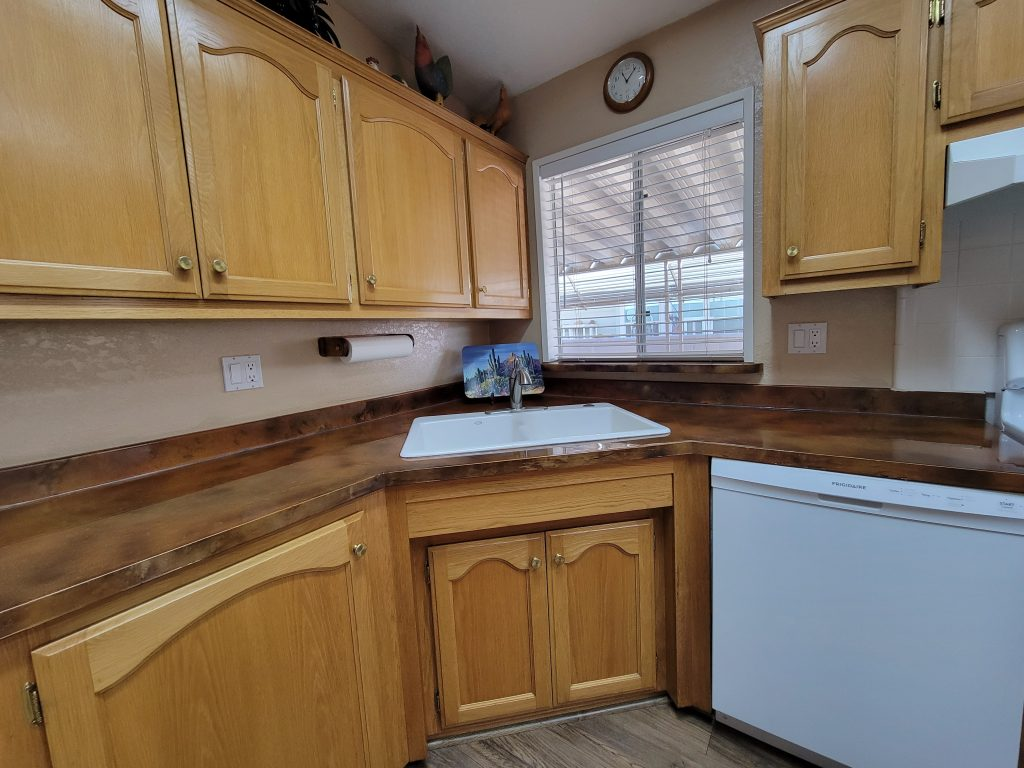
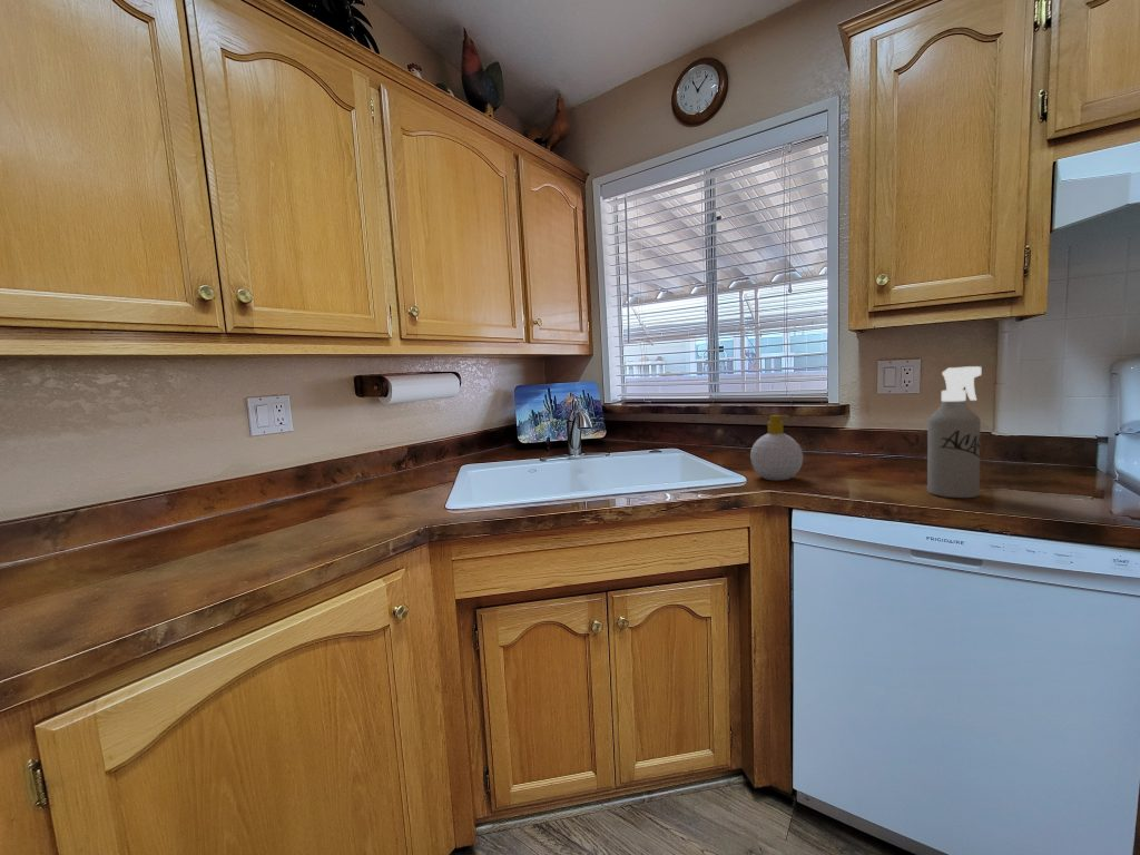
+ spray bottle (957, 432)
+ soap bottle (775, 446)
